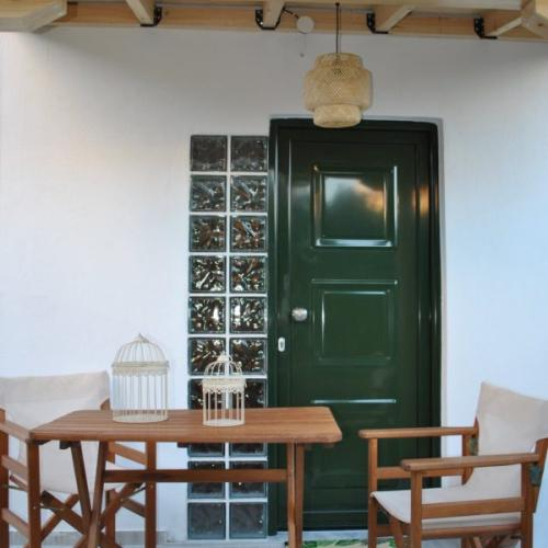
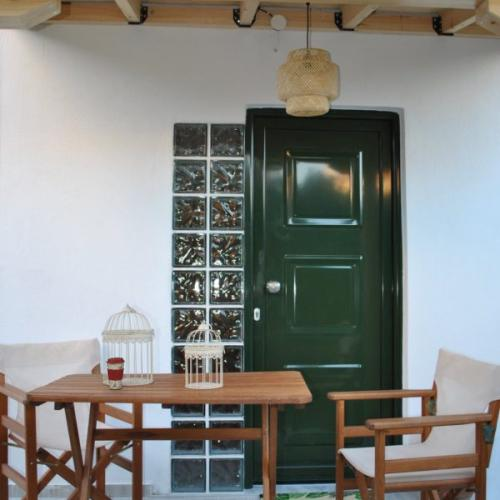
+ coffee cup (115, 373)
